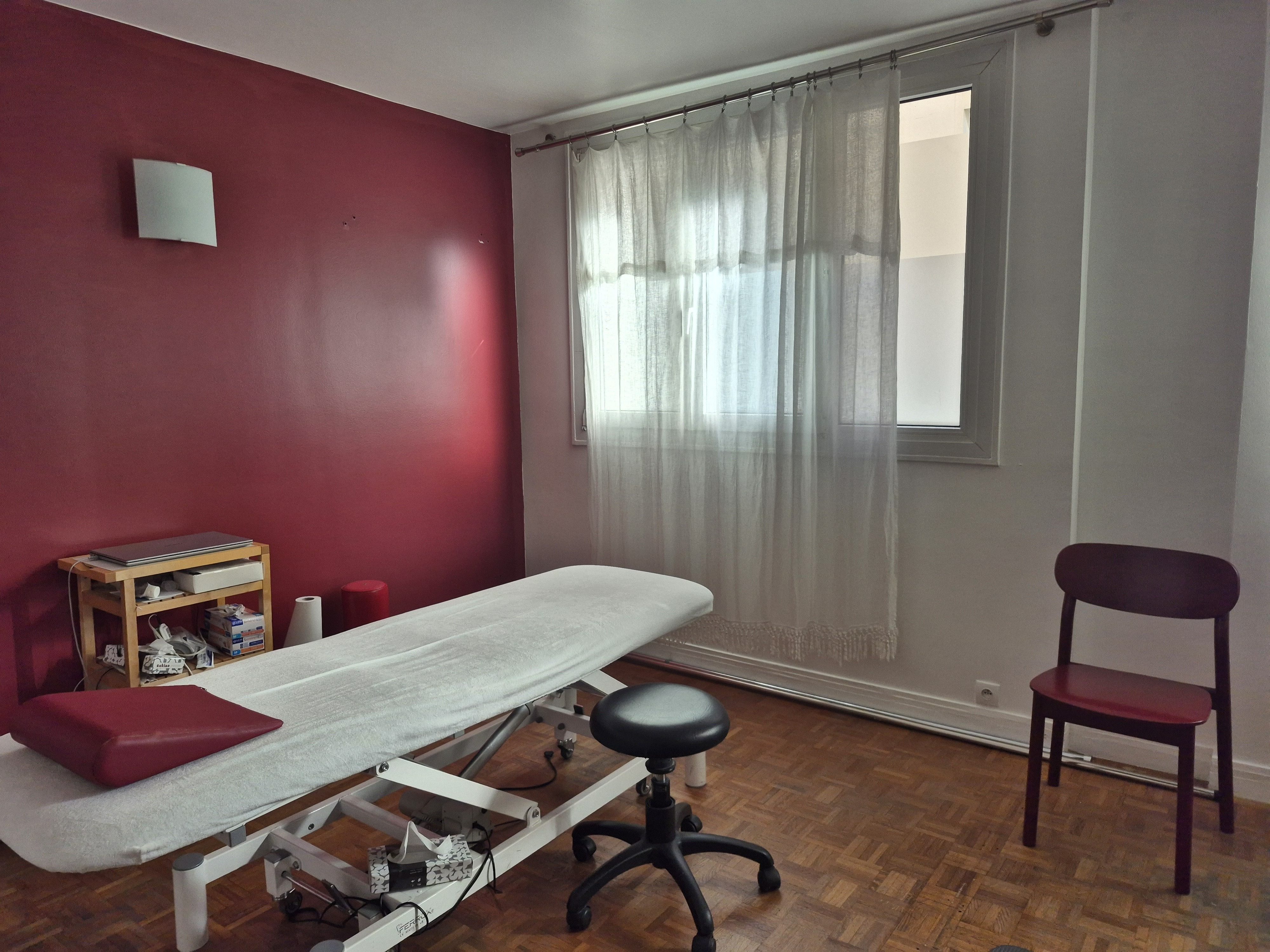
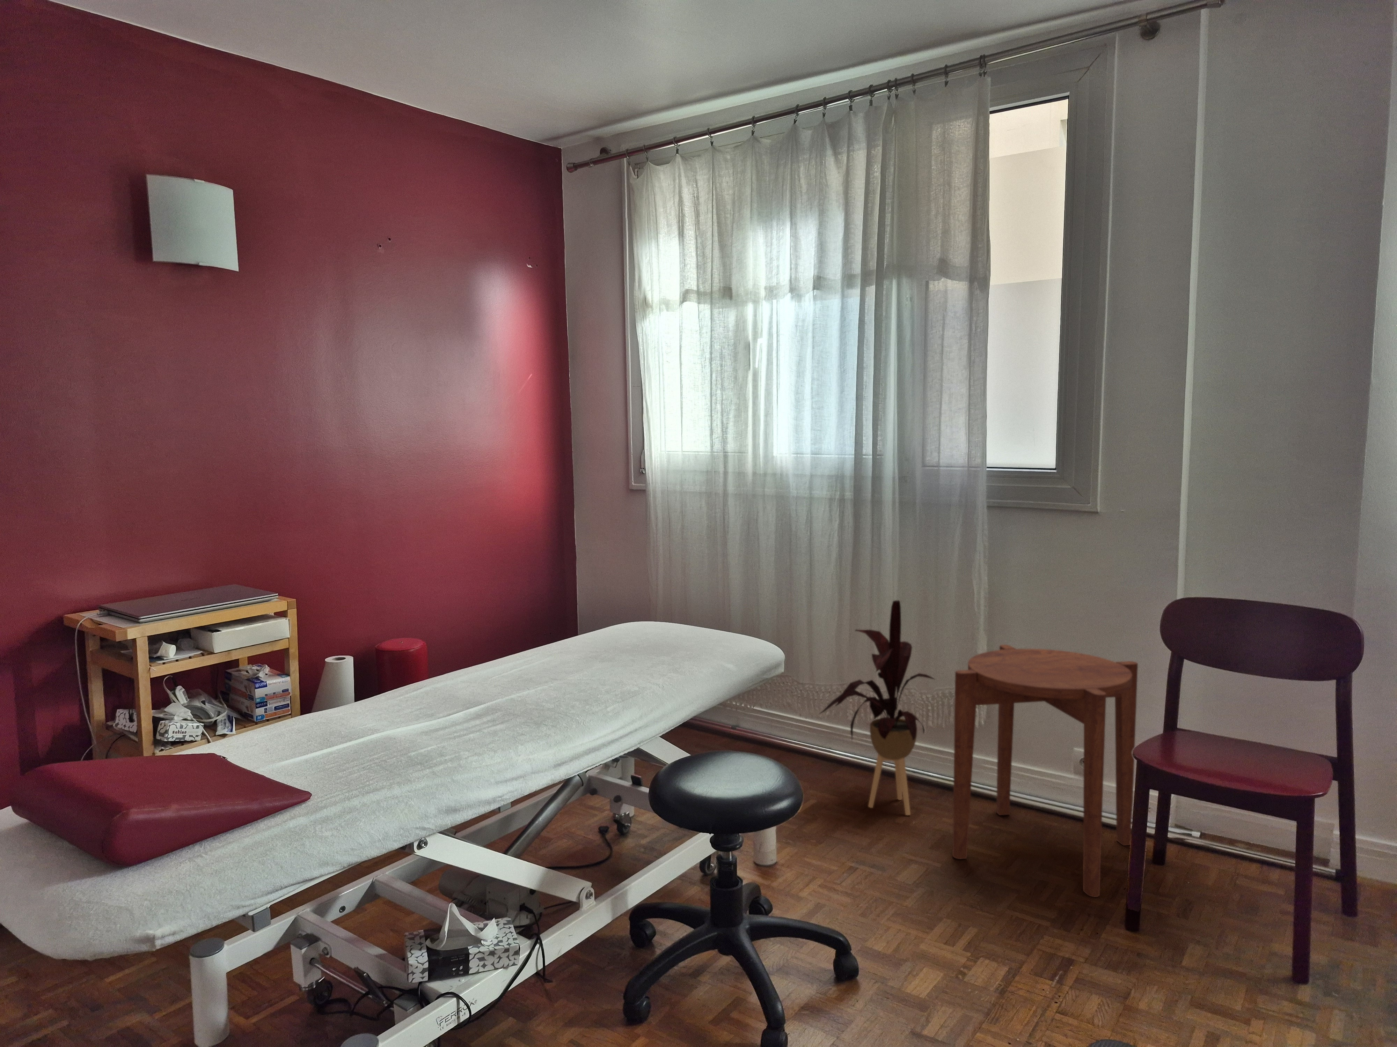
+ house plant (880, 702)
+ side table (1012, 758)
